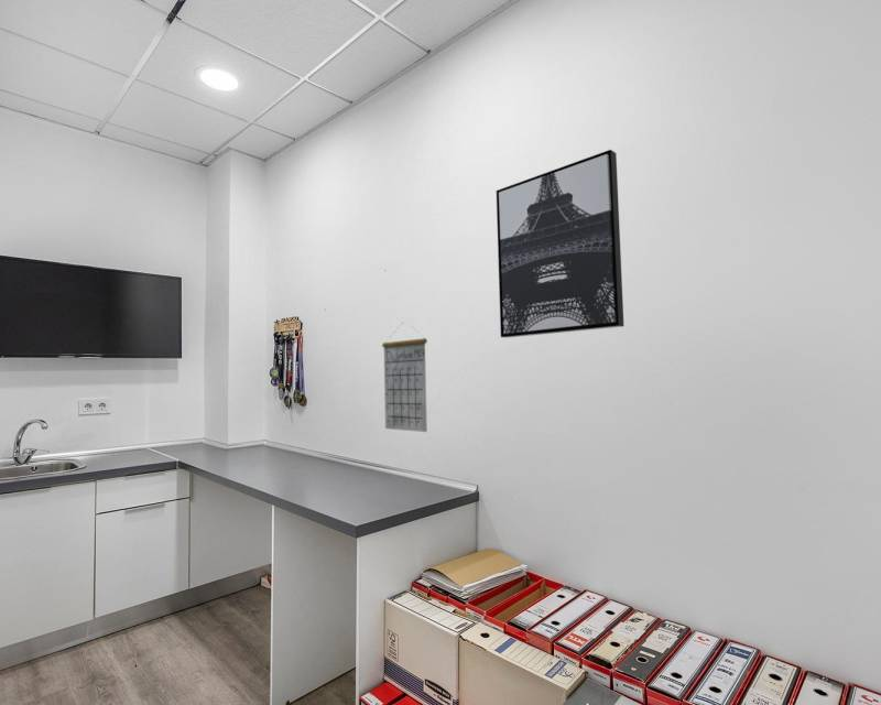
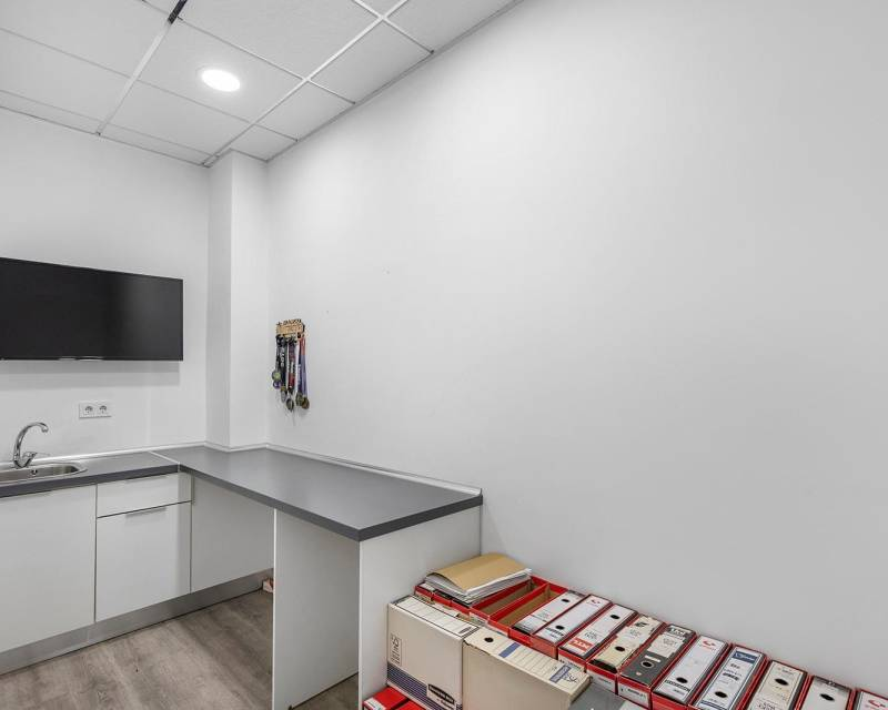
- wall art (554, 251)
- calendar (404, 375)
